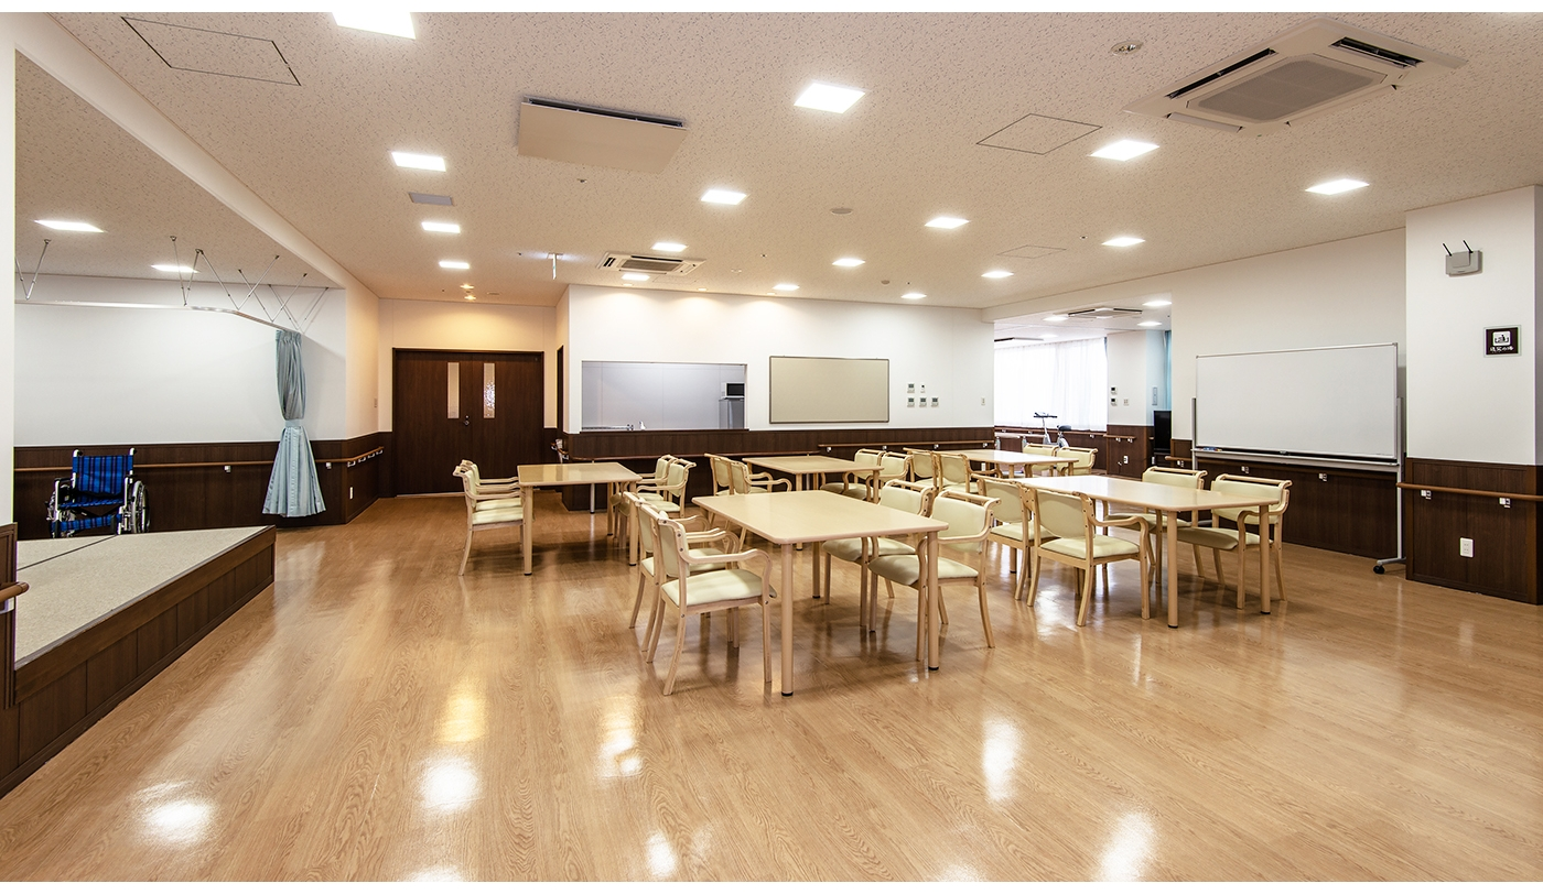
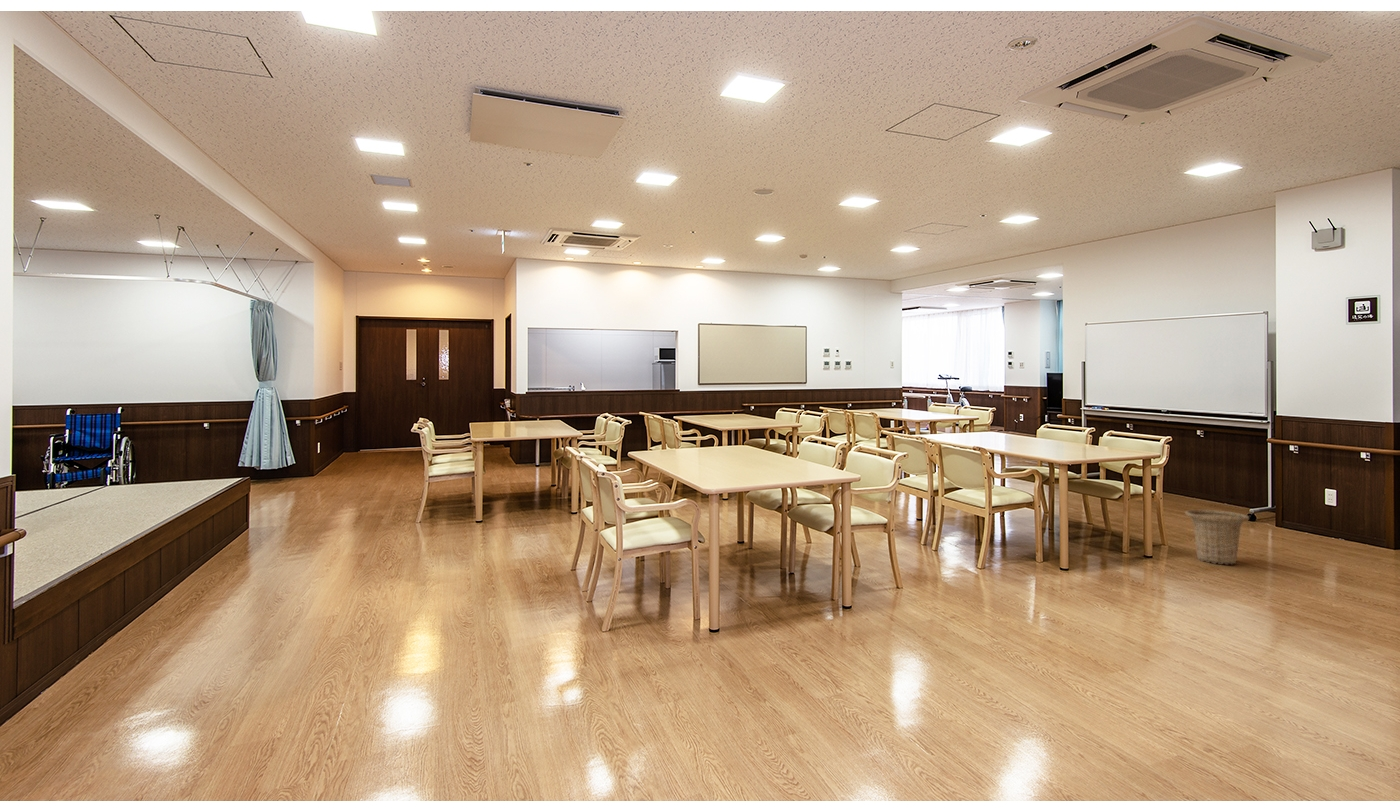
+ basket (1216, 537)
